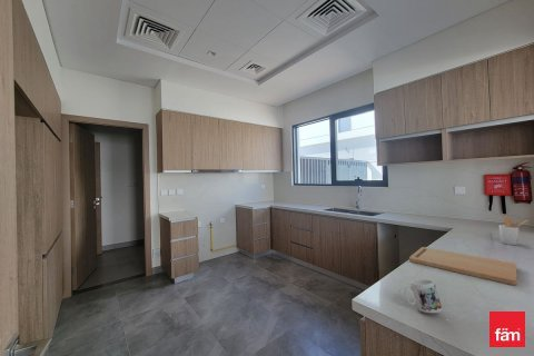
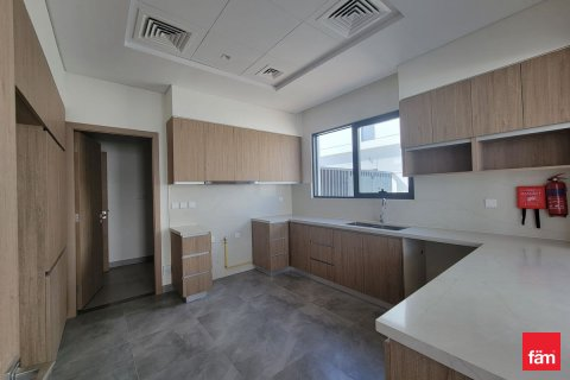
- cutting board (459, 261)
- mug (423, 295)
- utensil holder (514, 230)
